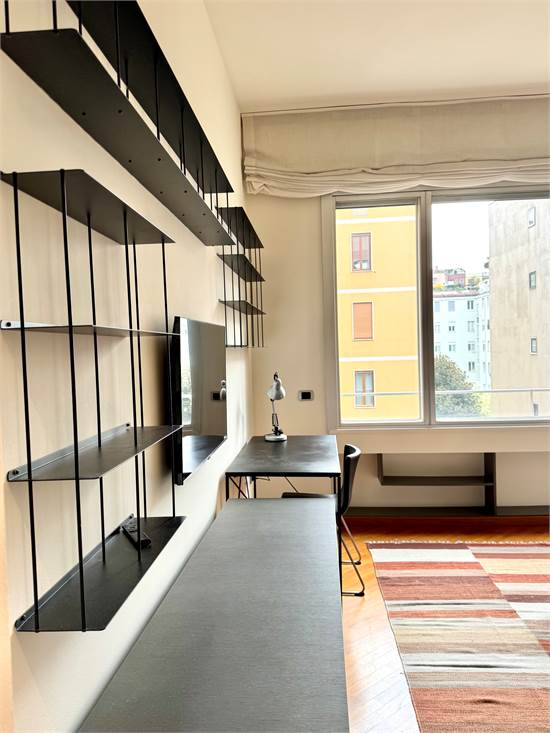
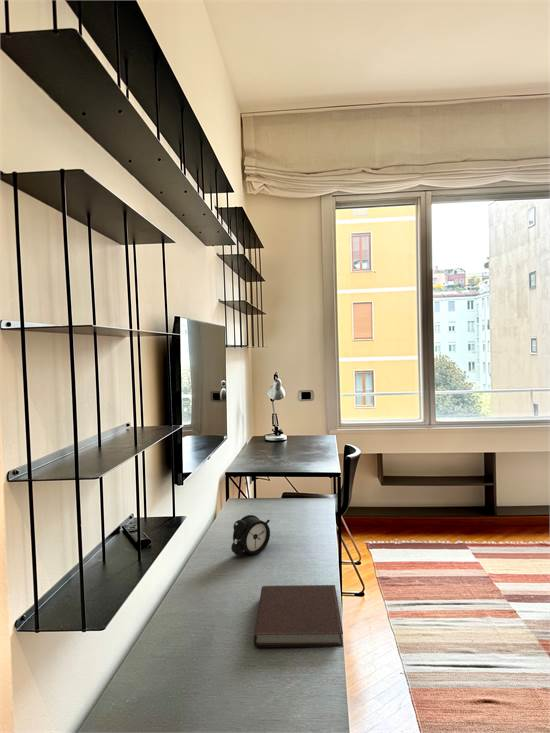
+ alarm clock (250, 534)
+ notebook (298, 613)
